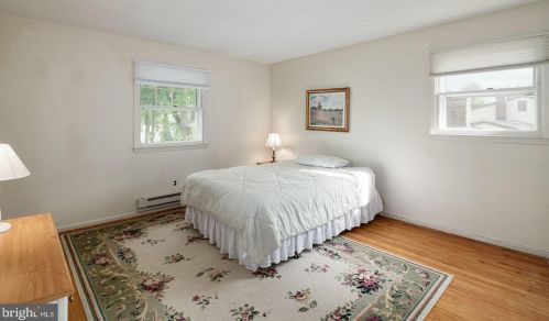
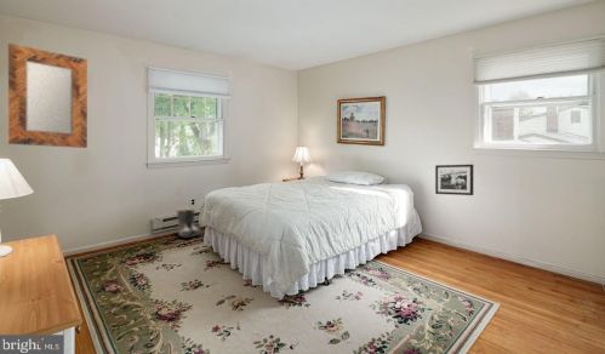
+ home mirror (50, 98)
+ picture frame (453, 179)
+ boots (188, 222)
